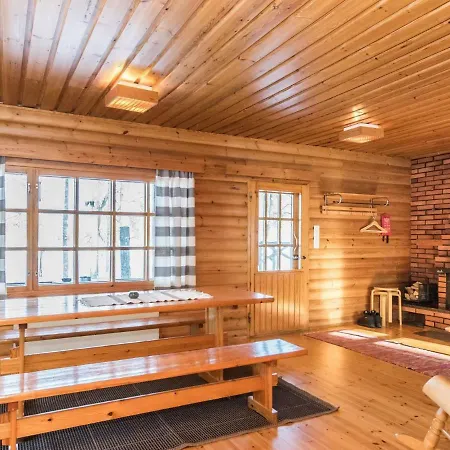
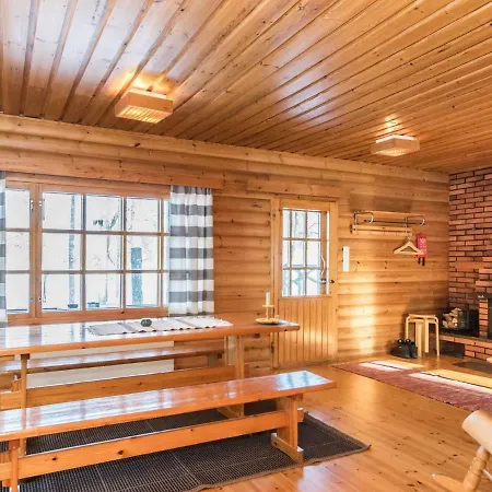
+ candle holder (268, 307)
